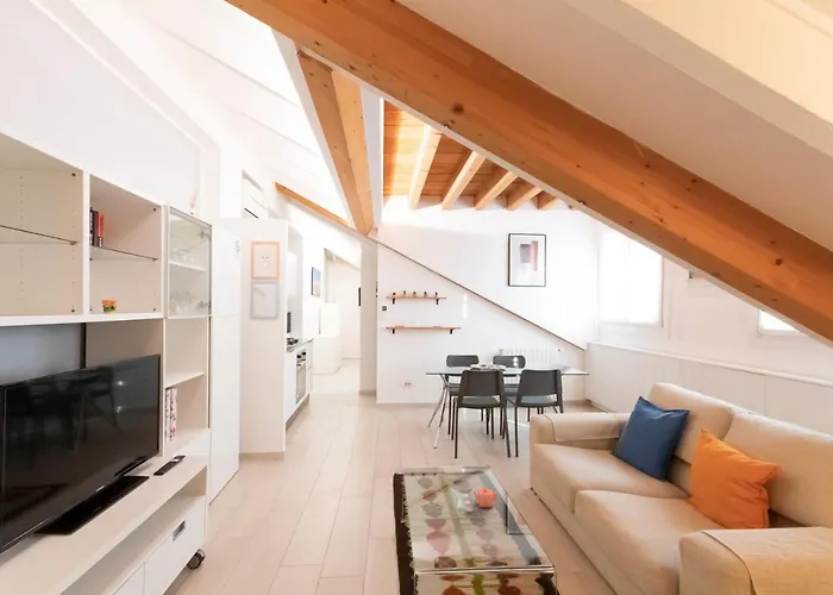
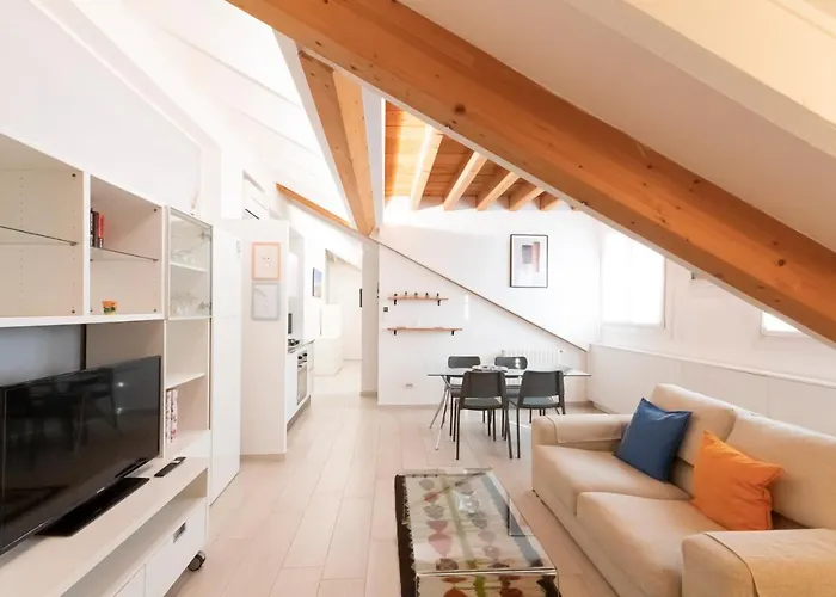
- teapot (483, 496)
